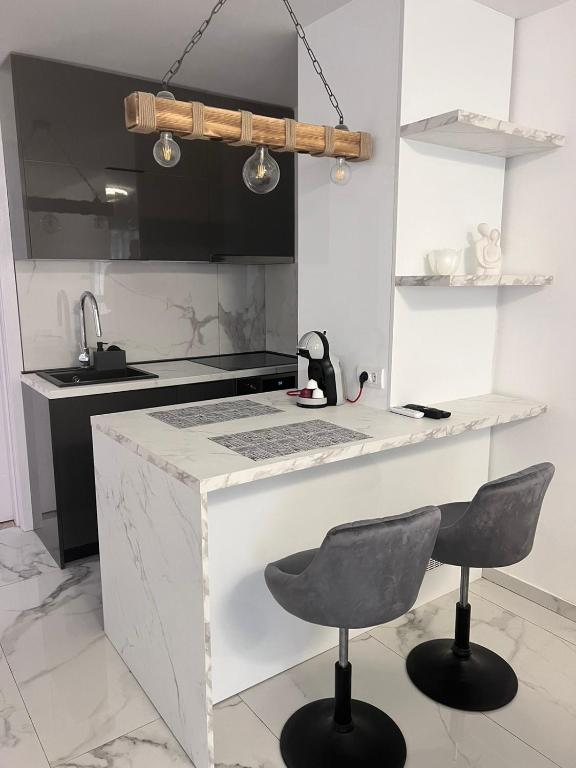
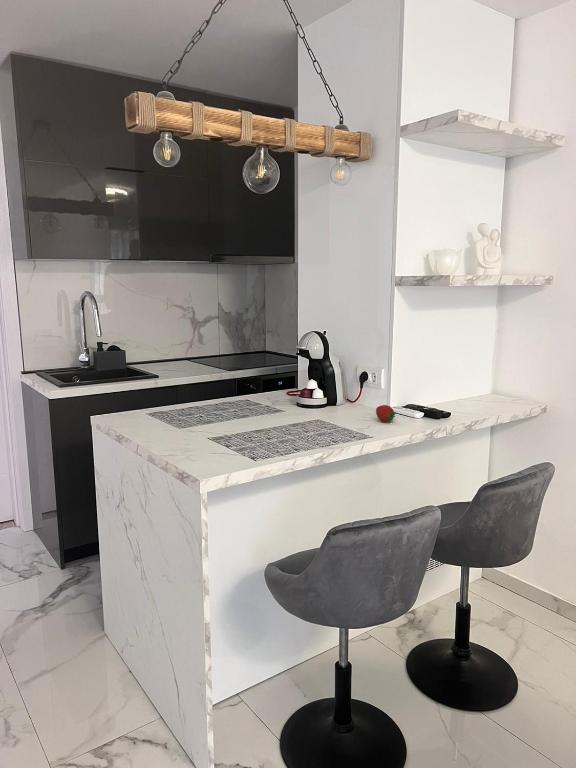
+ fruit (384, 413)
